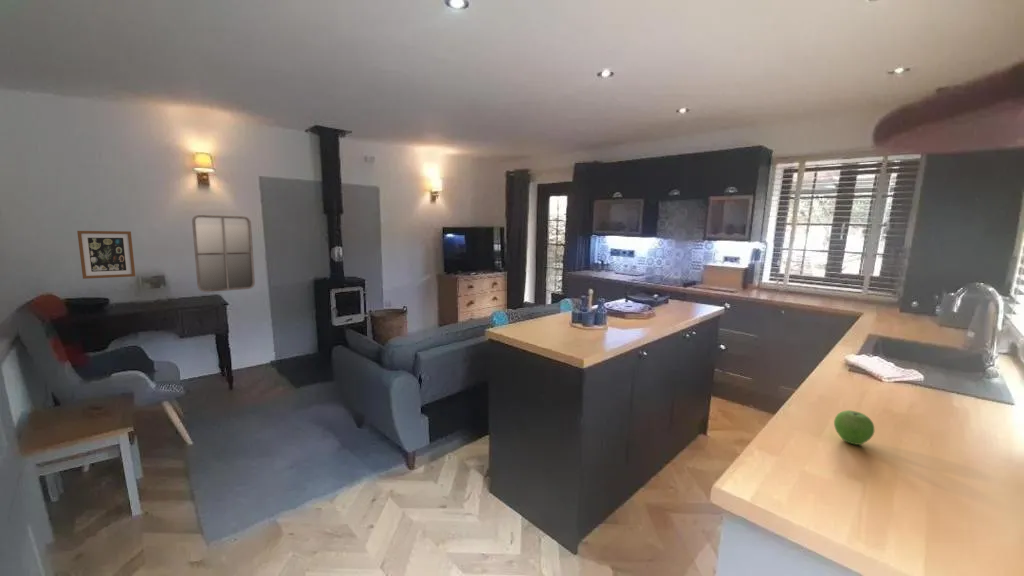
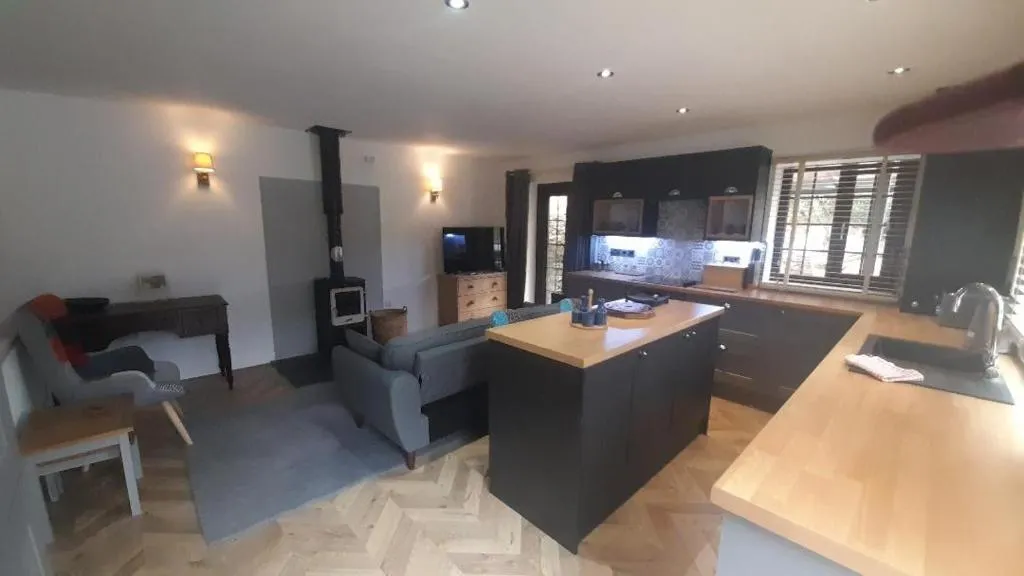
- home mirror (224, 253)
- fruit (853, 427)
- wall art (107, 254)
